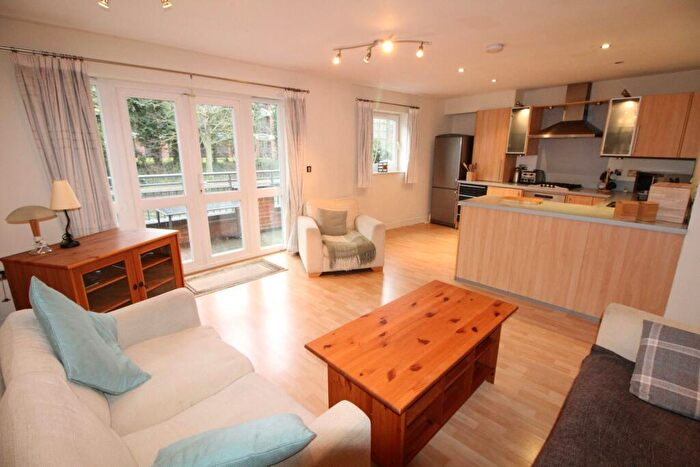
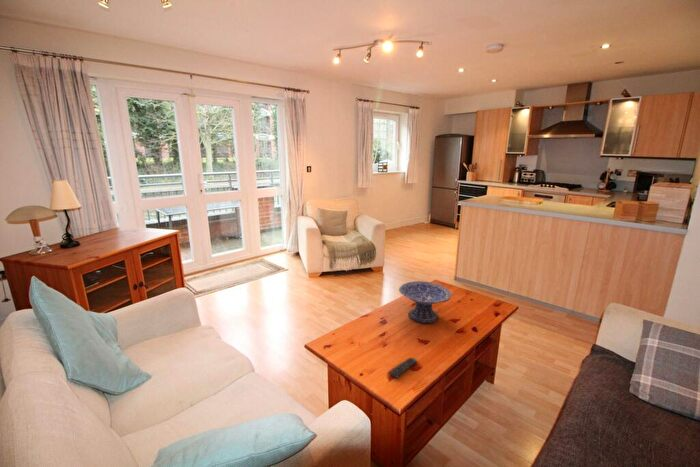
+ remote control (404, 366)
+ decorative bowl (424, 303)
